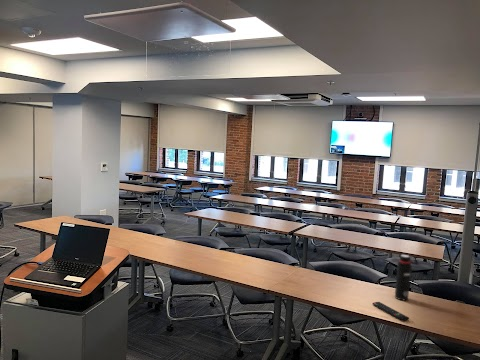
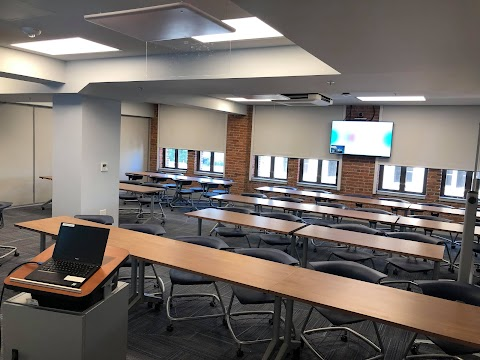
- remote control (389, 310)
- water bottle (404, 277)
